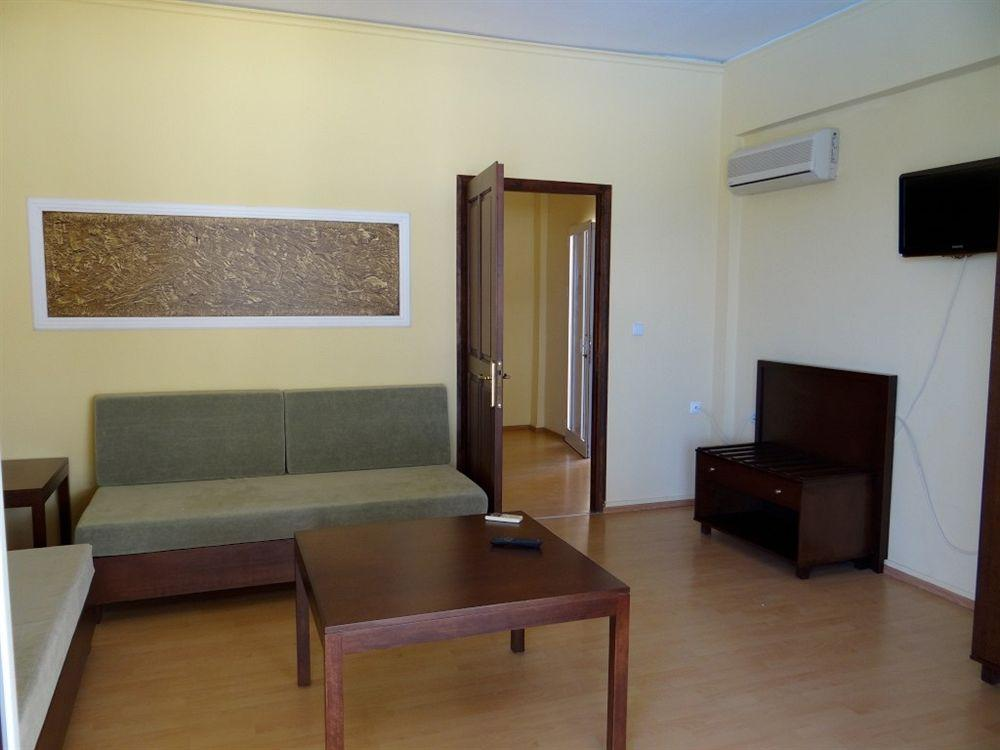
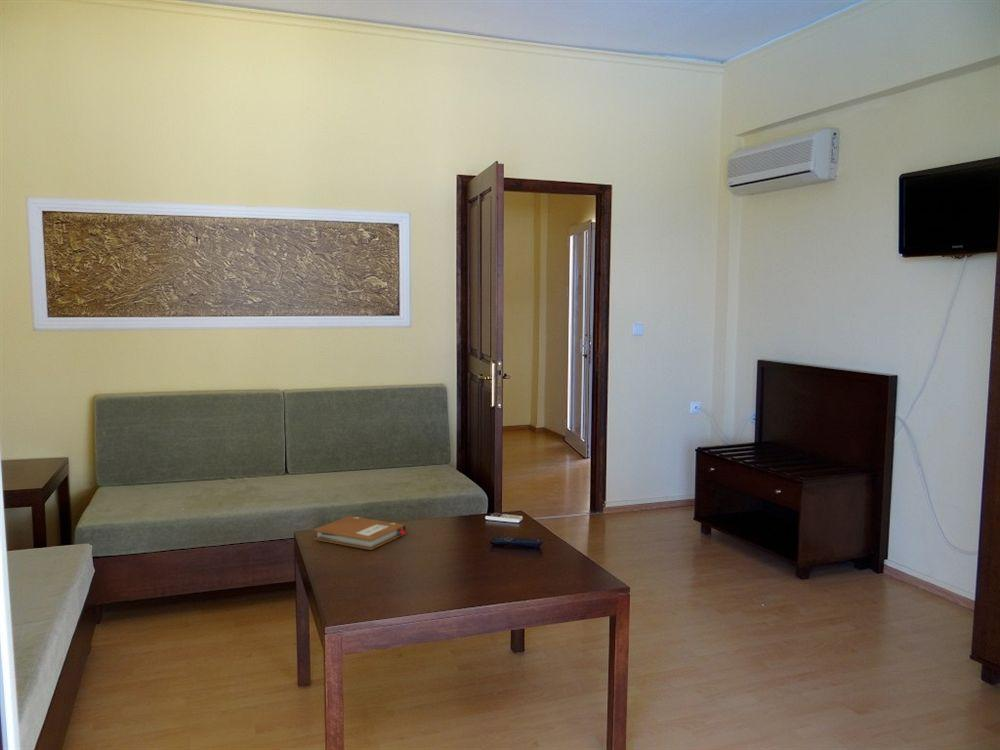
+ notebook (362, 531)
